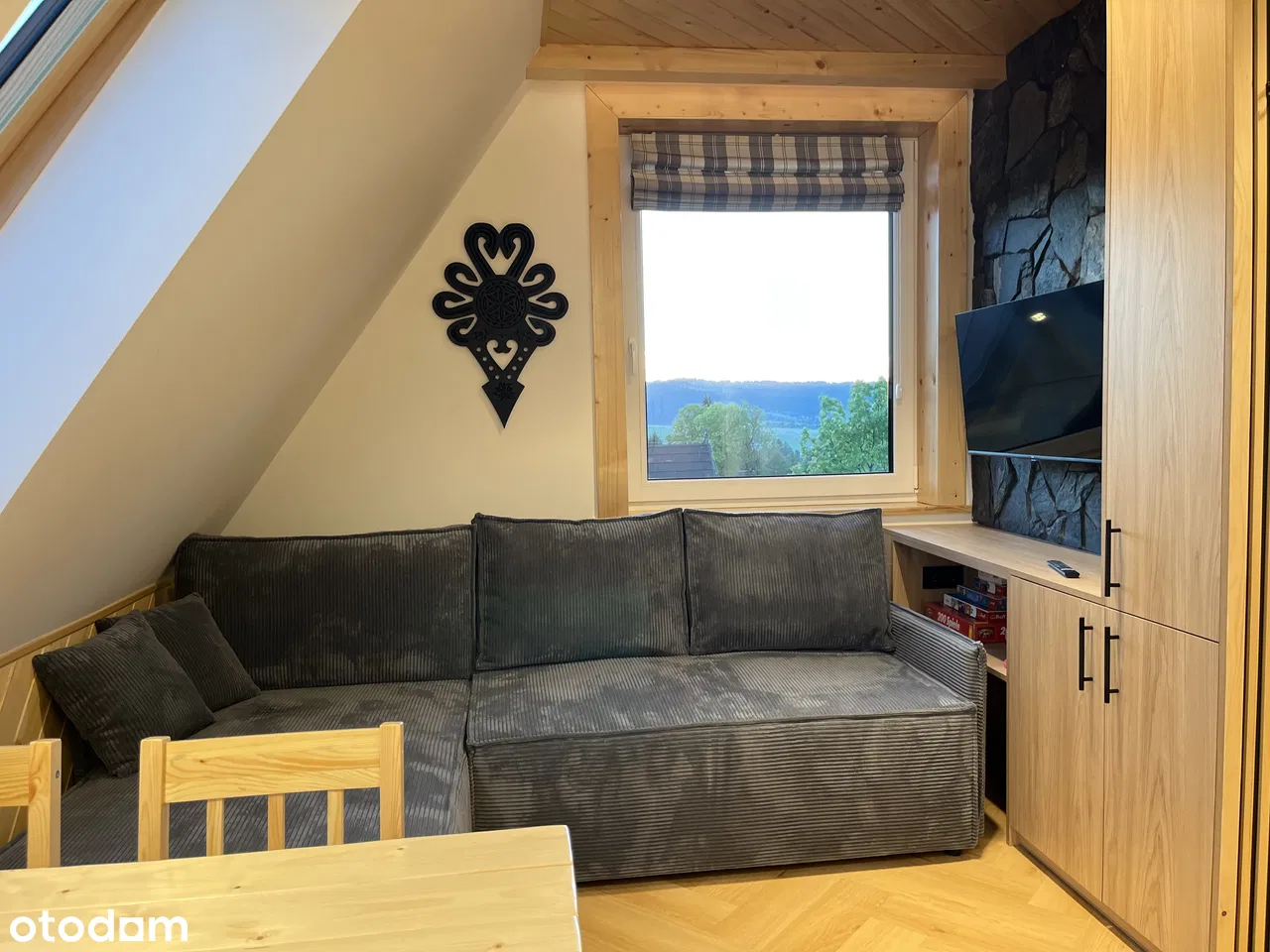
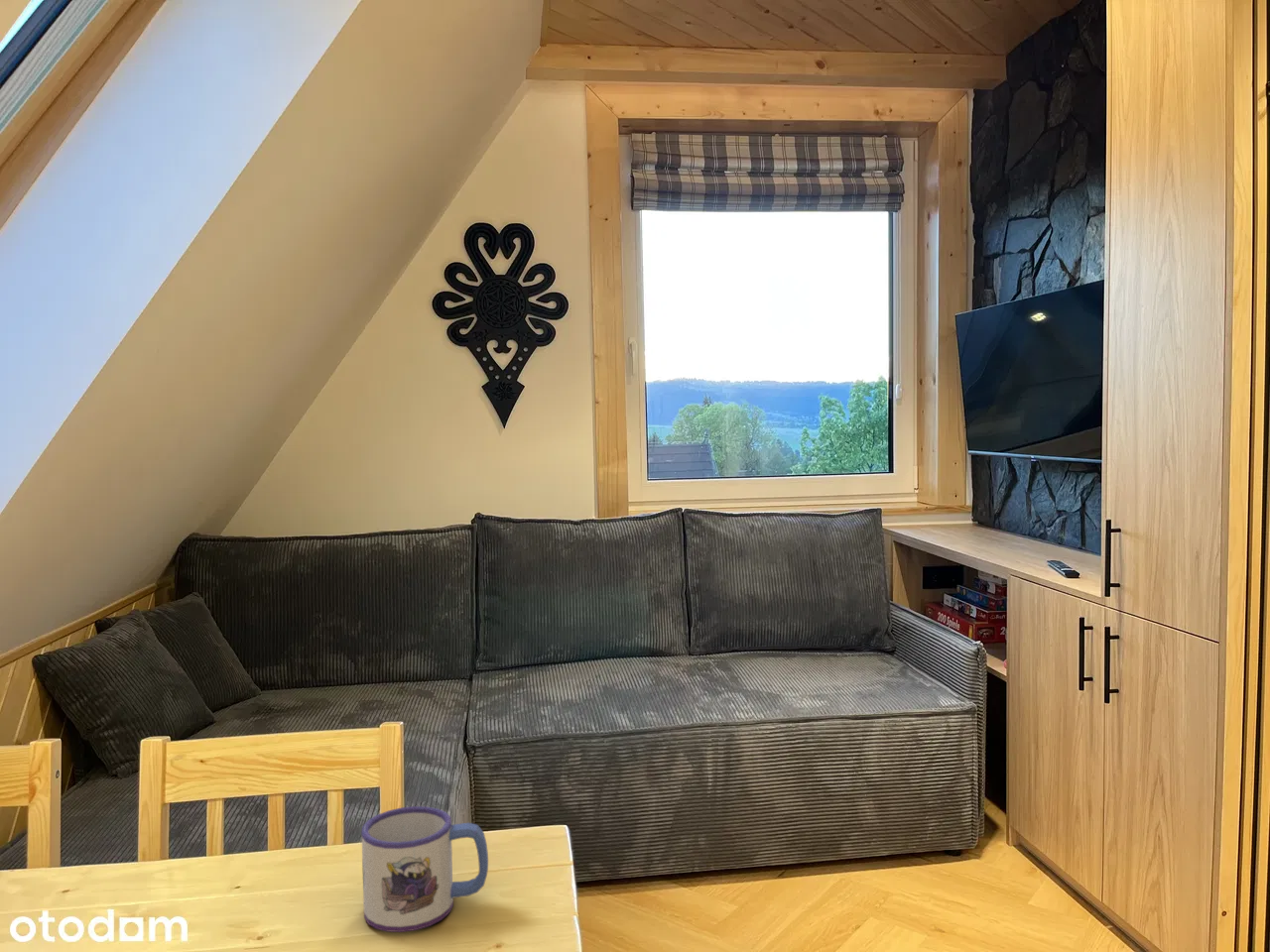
+ mug (426, 865)
